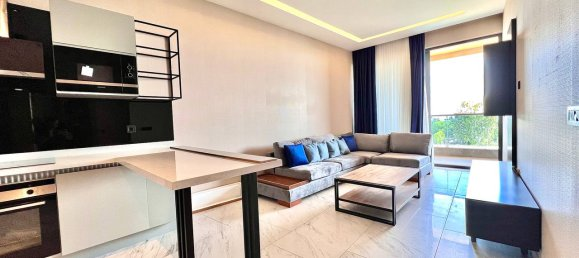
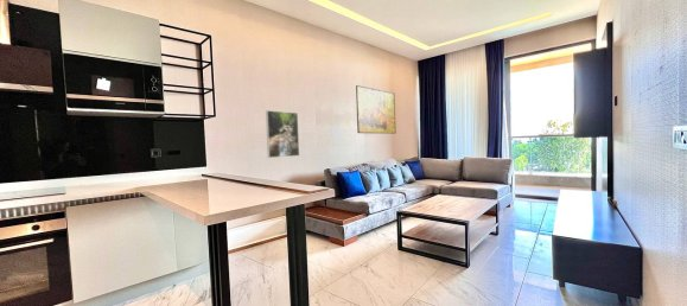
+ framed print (282, 134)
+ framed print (377, 111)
